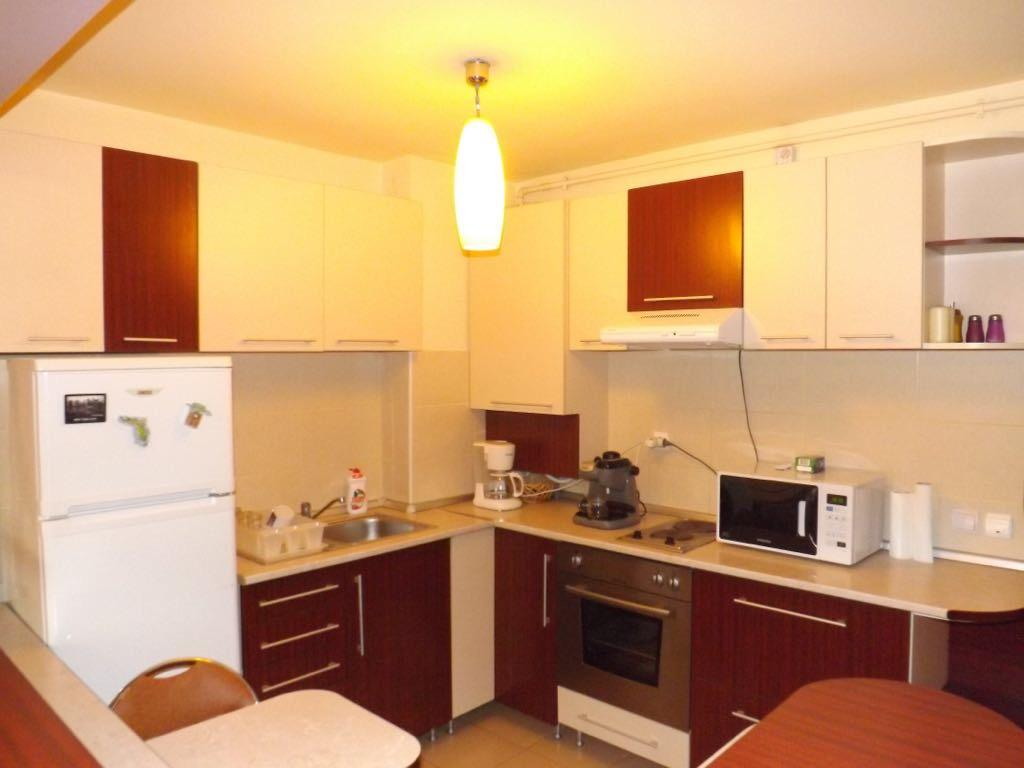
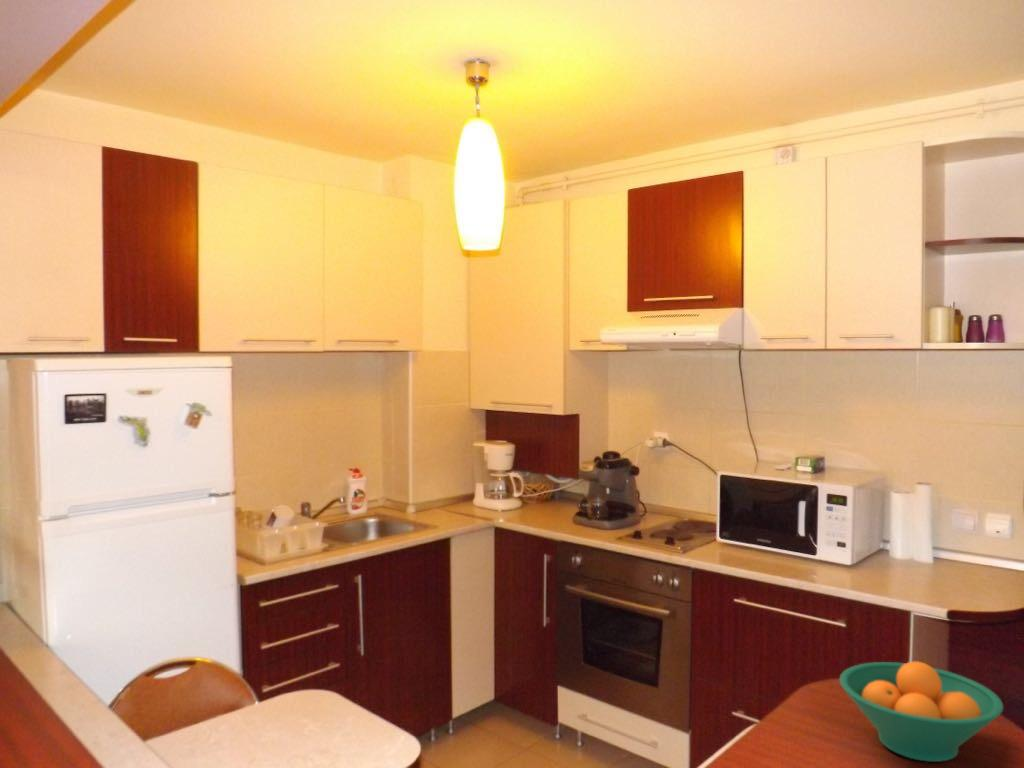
+ fruit bowl (917, 704)
